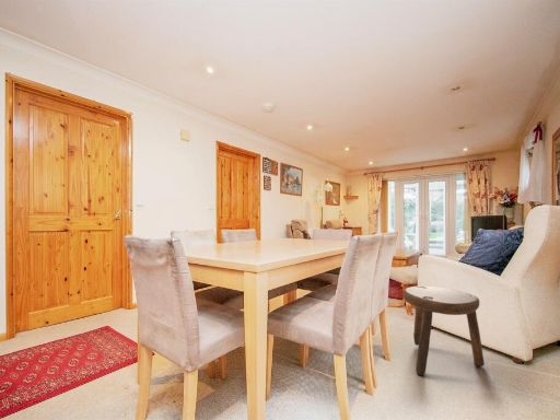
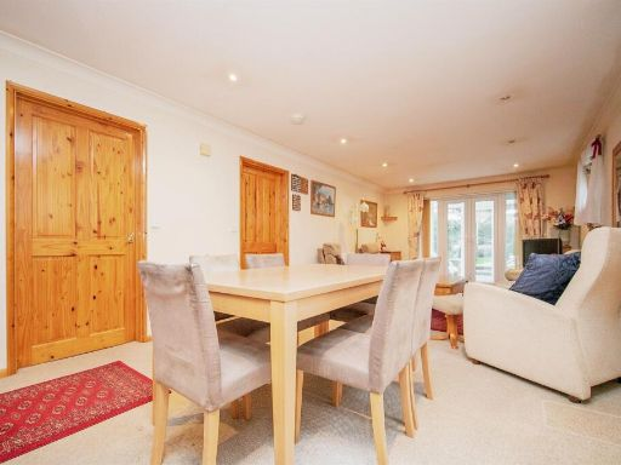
- stool (431, 325)
